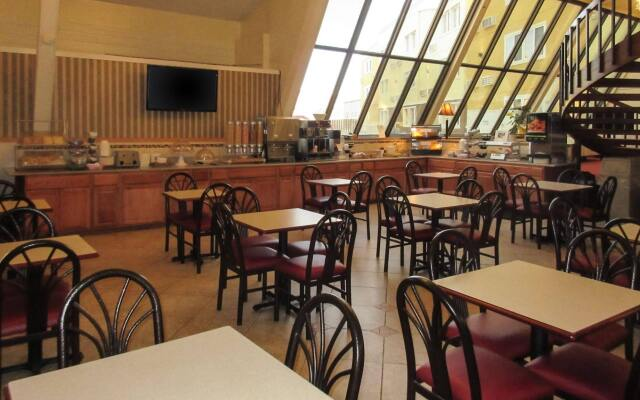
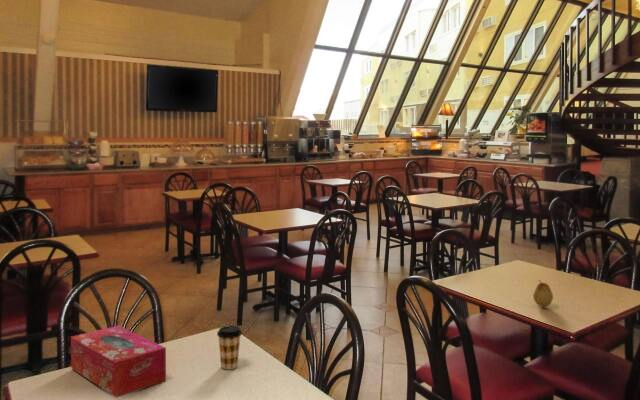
+ tissue box (117, 358)
+ coffee cup (229, 347)
+ fruit (543, 292)
